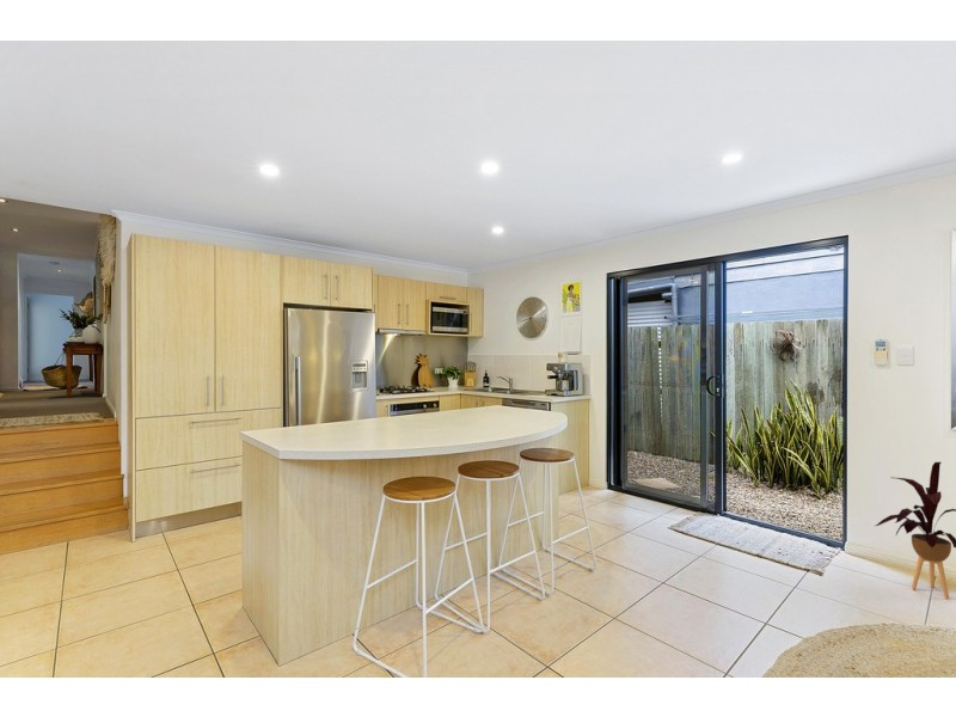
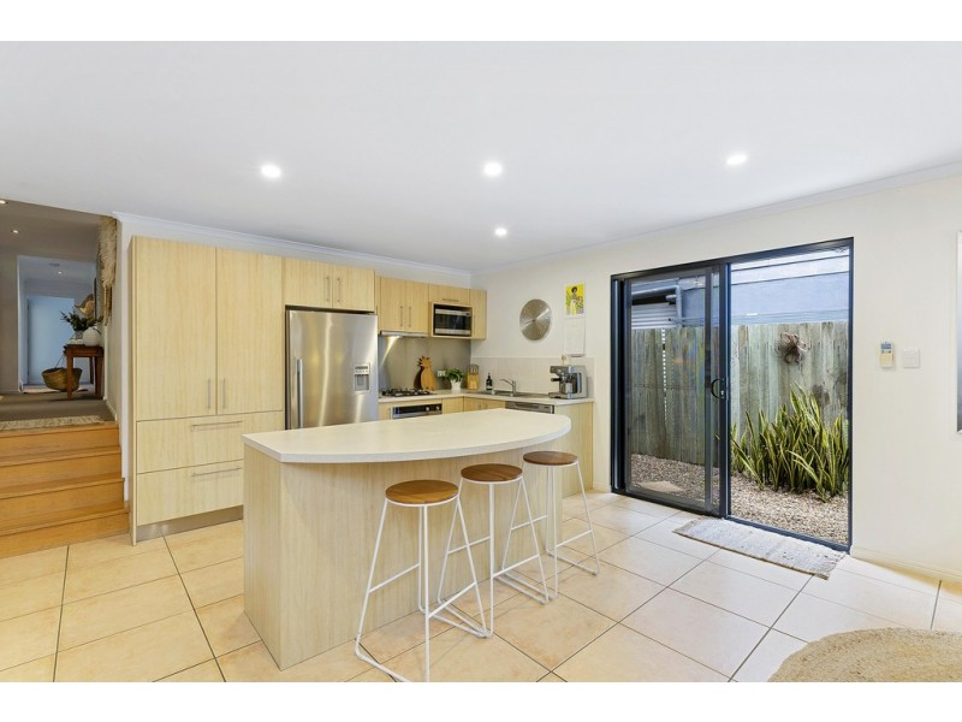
- house plant (920, 523)
